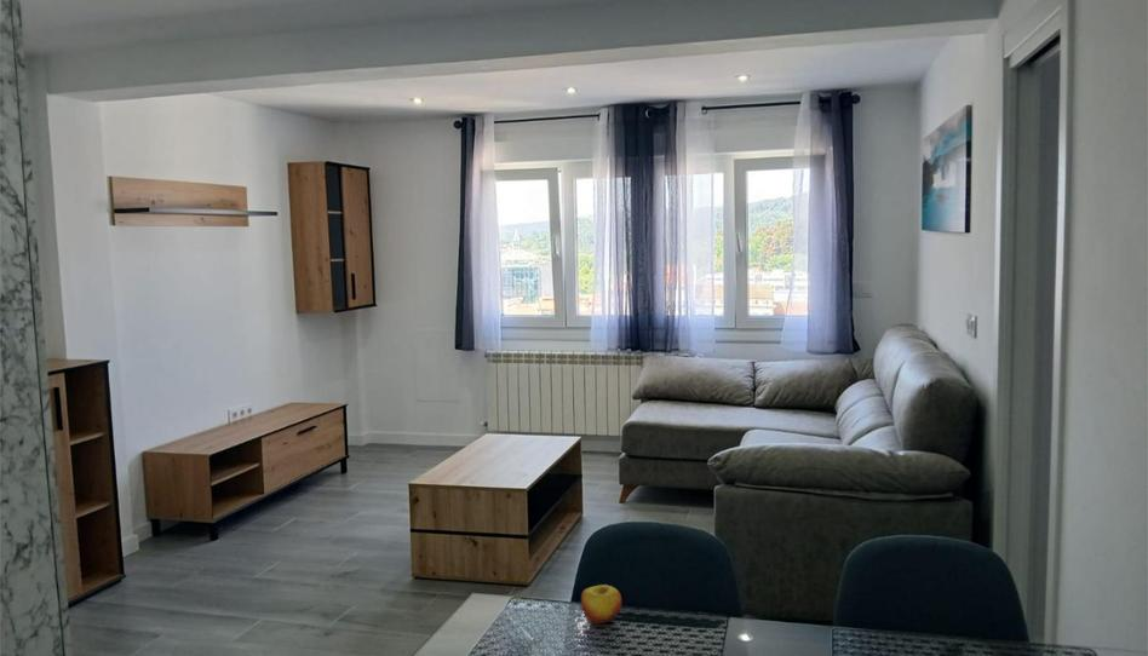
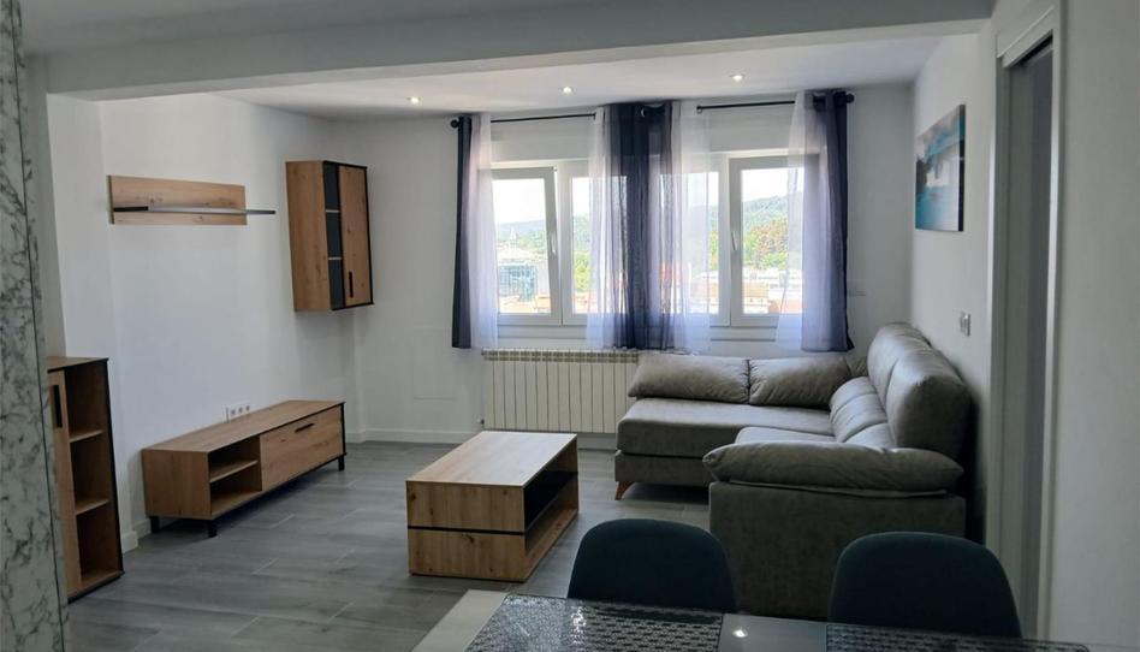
- apple (601, 603)
